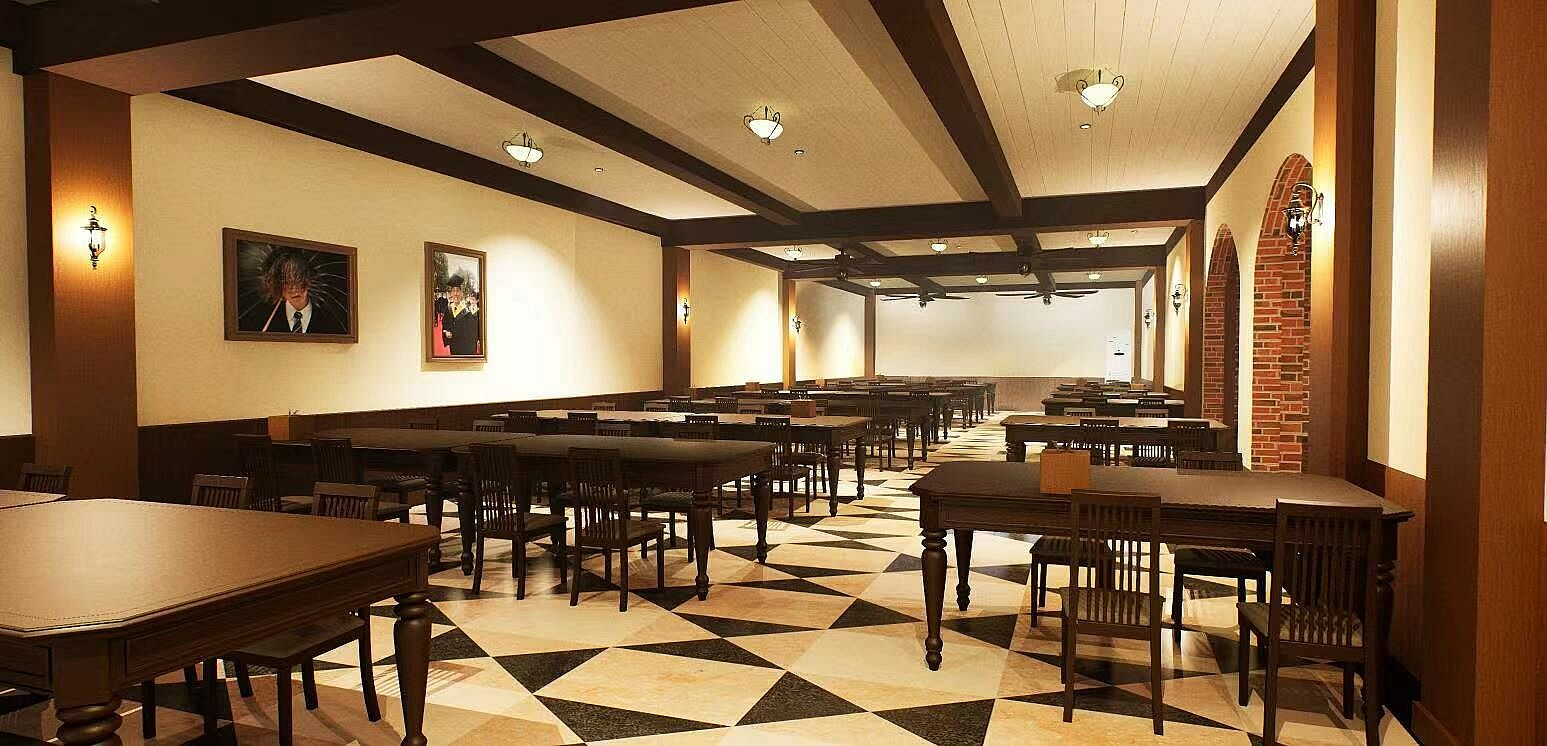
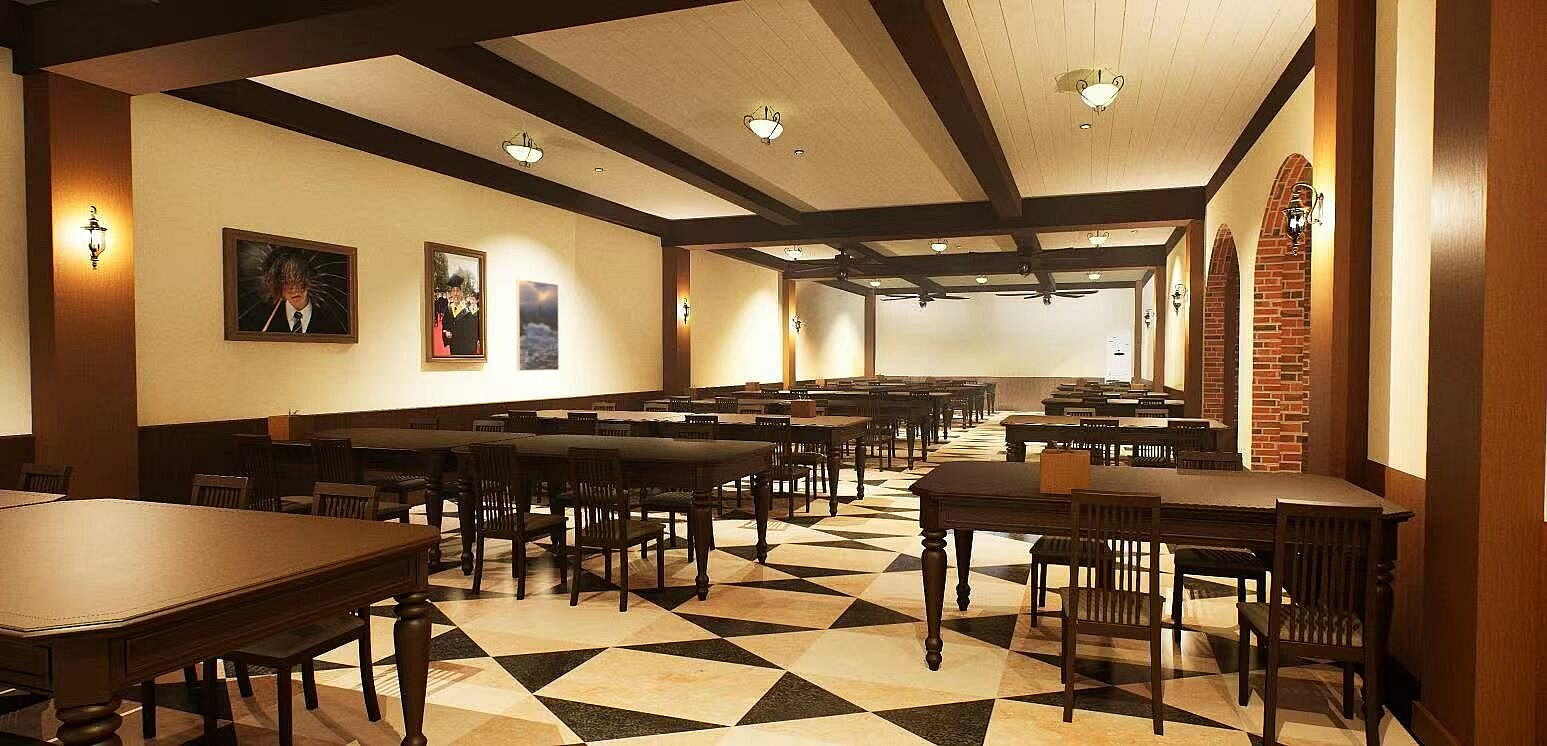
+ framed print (538, 326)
